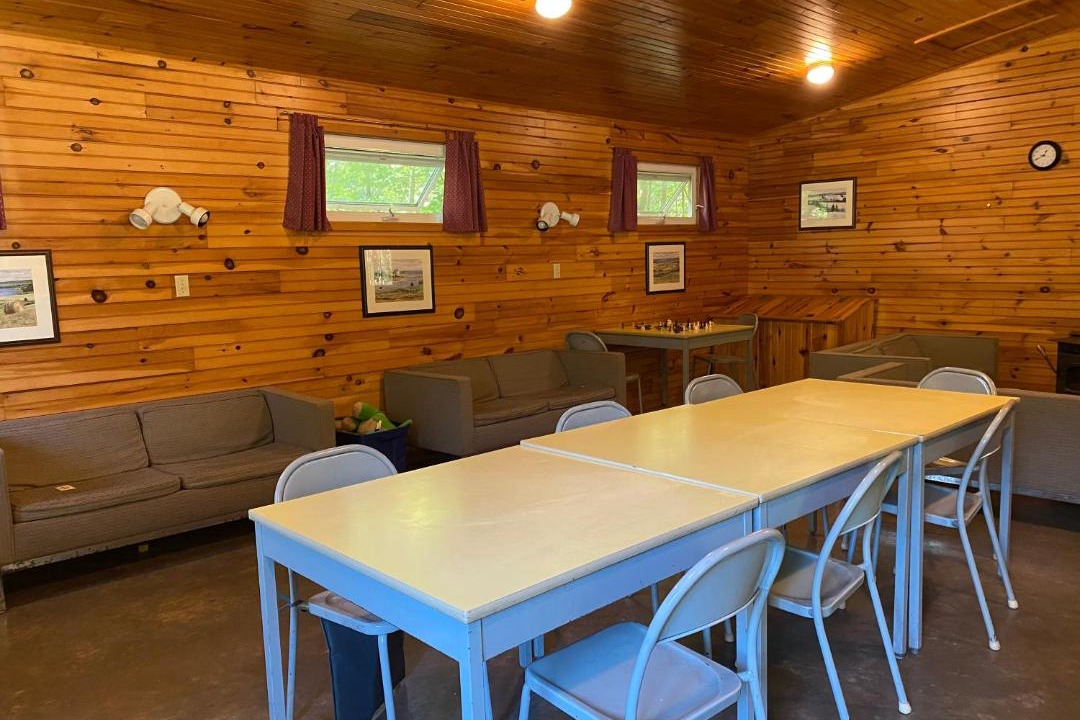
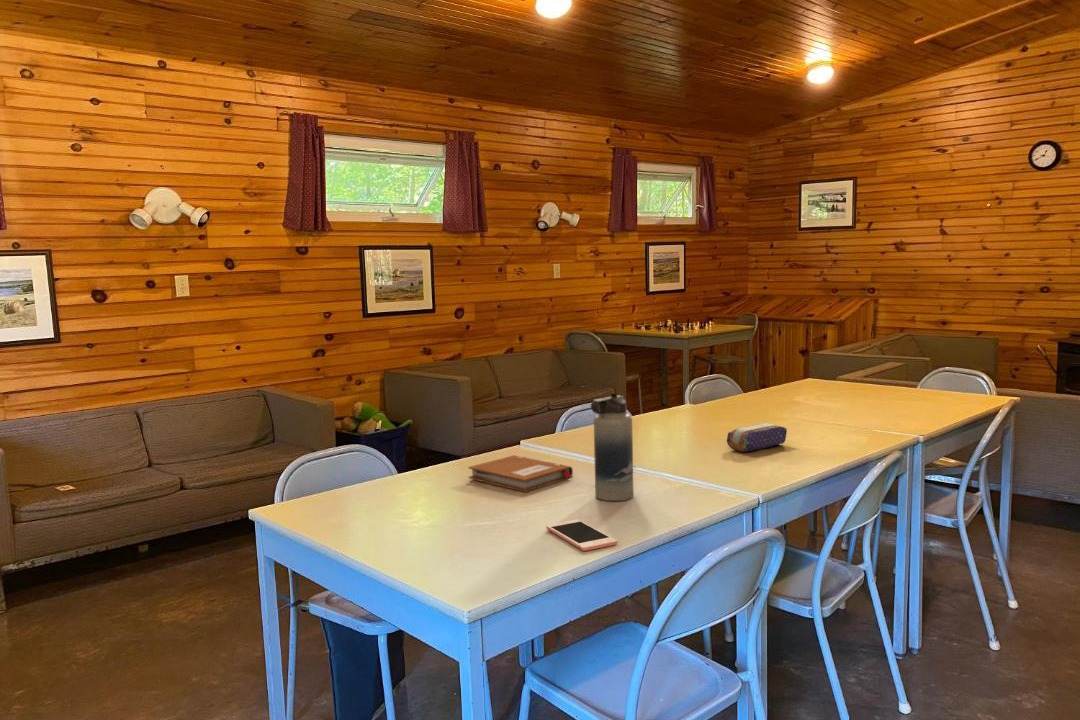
+ water bottle (610, 445)
+ notebook (522, 472)
+ cell phone (580, 534)
+ pencil case (756, 436)
